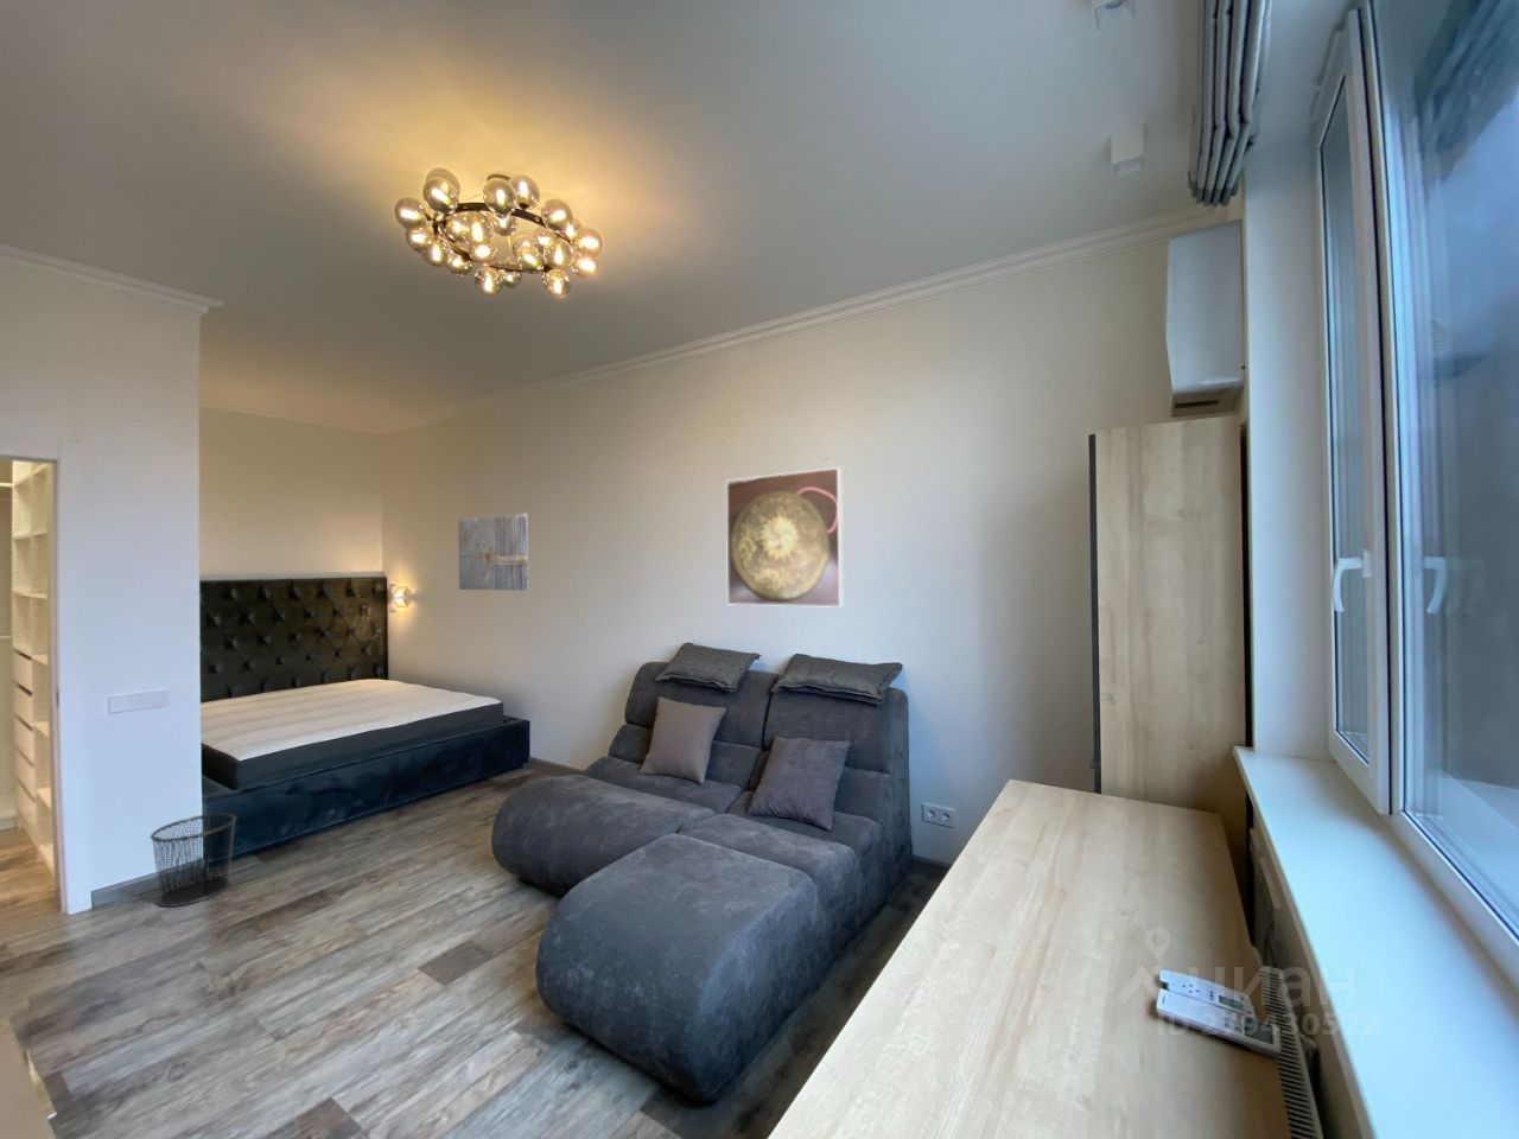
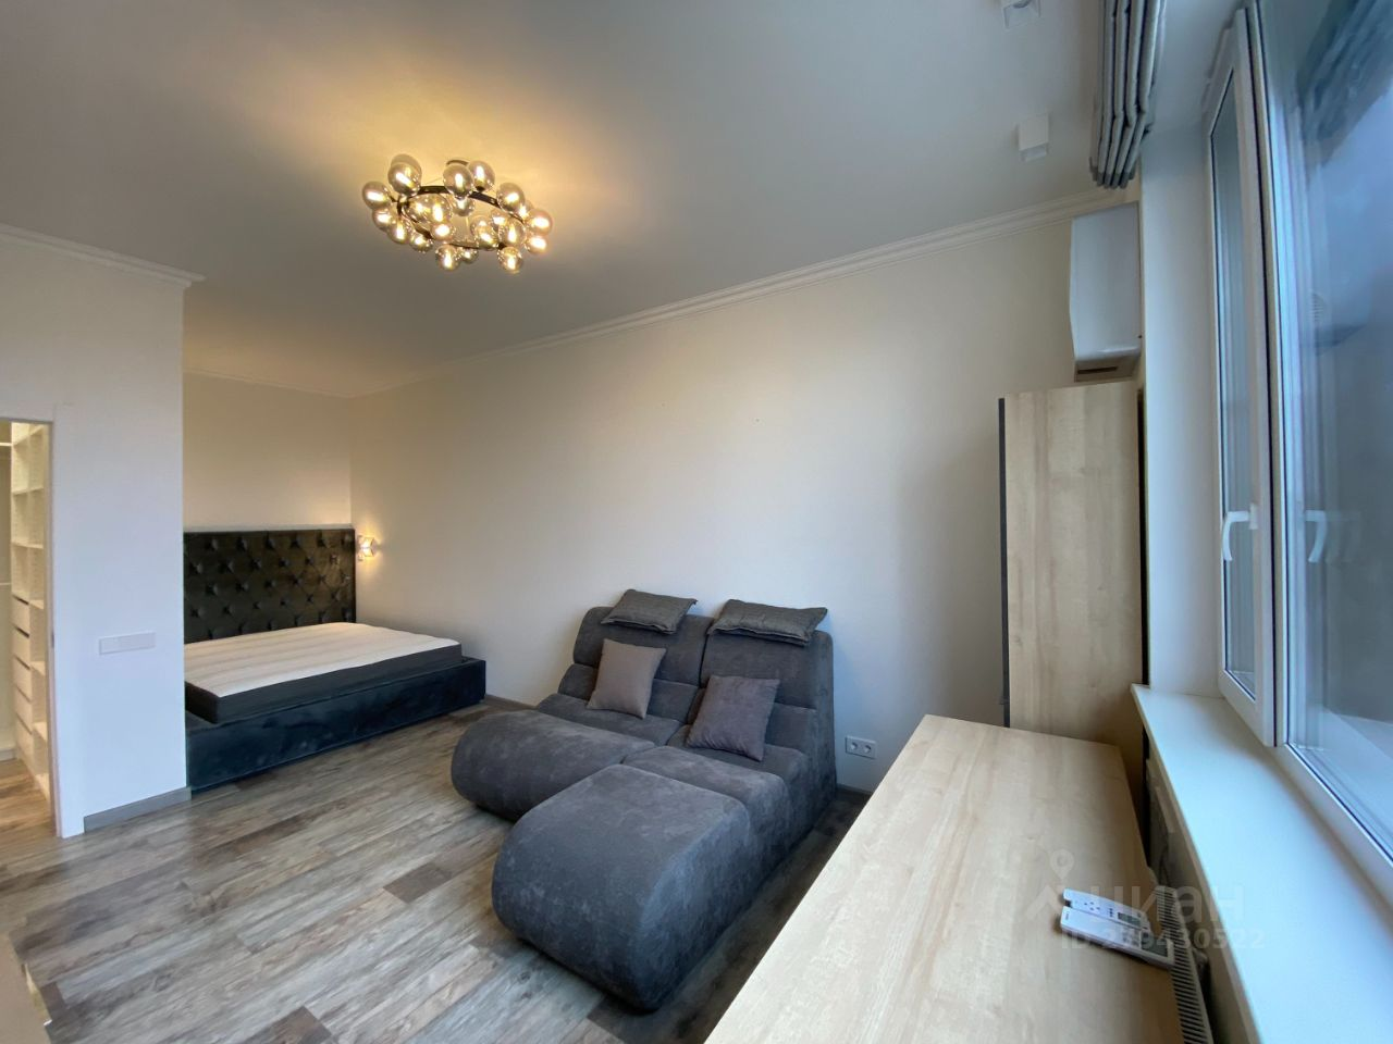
- waste bin (195, 859)
- wall art (492, 553)
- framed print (781, 540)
